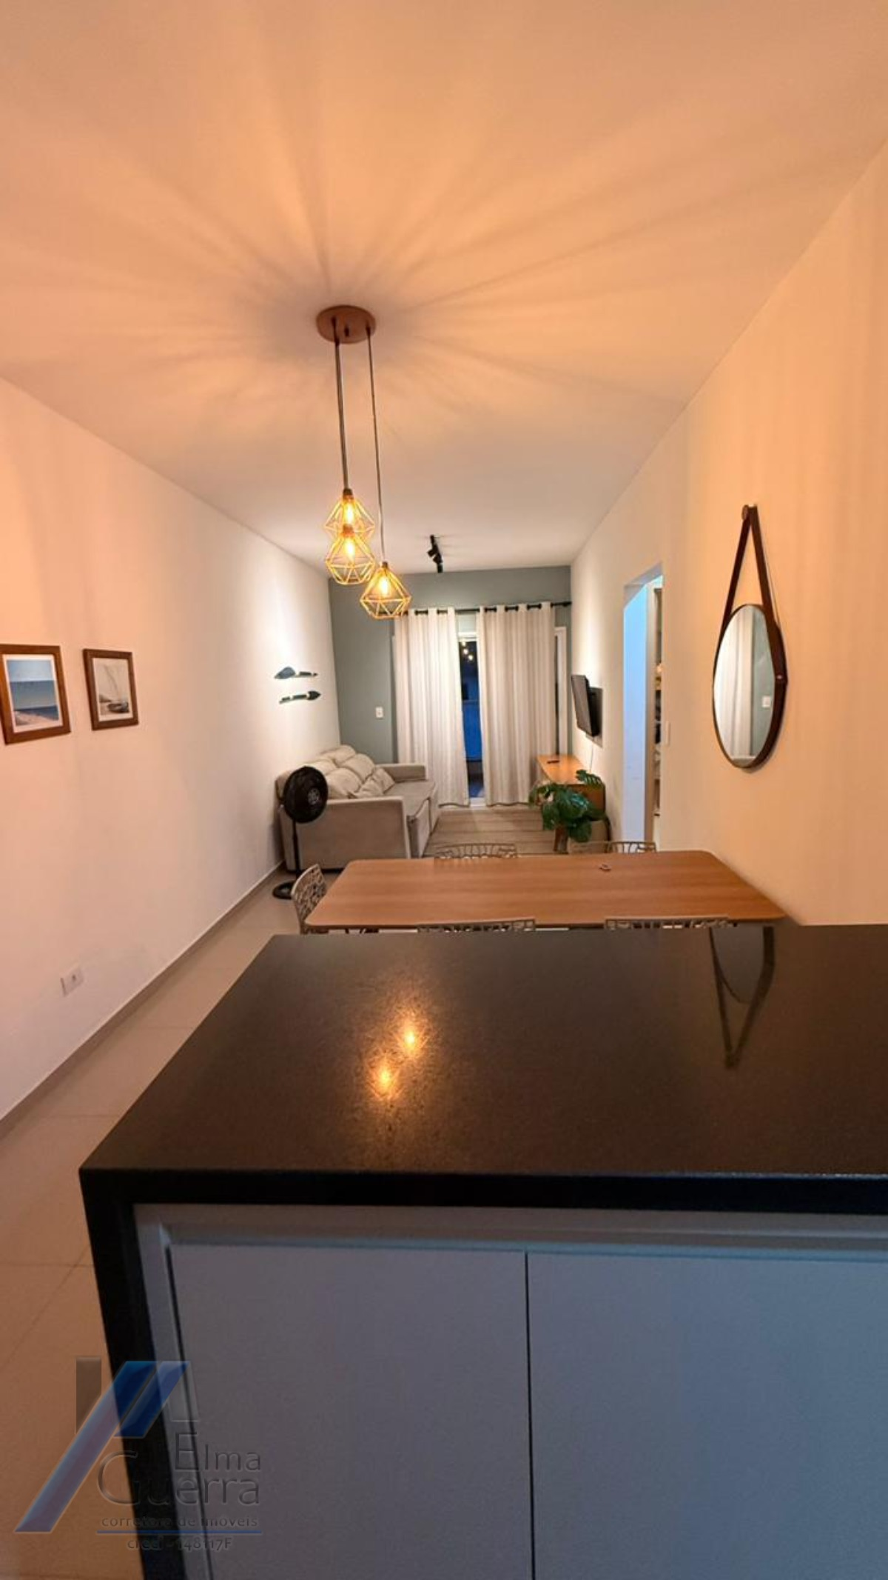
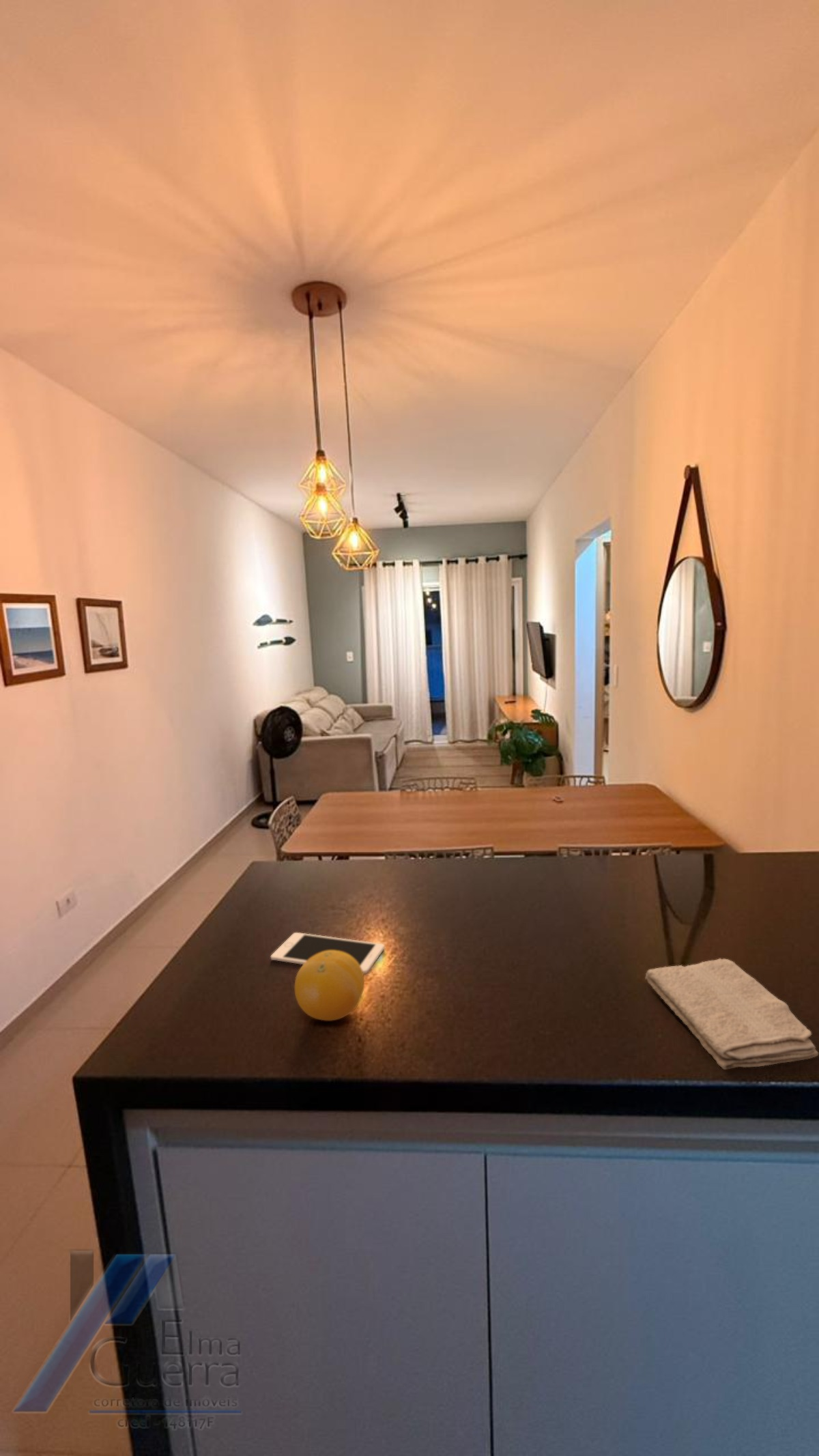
+ fruit (330, 984)
+ cell phone (327, 950)
+ washcloth (724, 1006)
